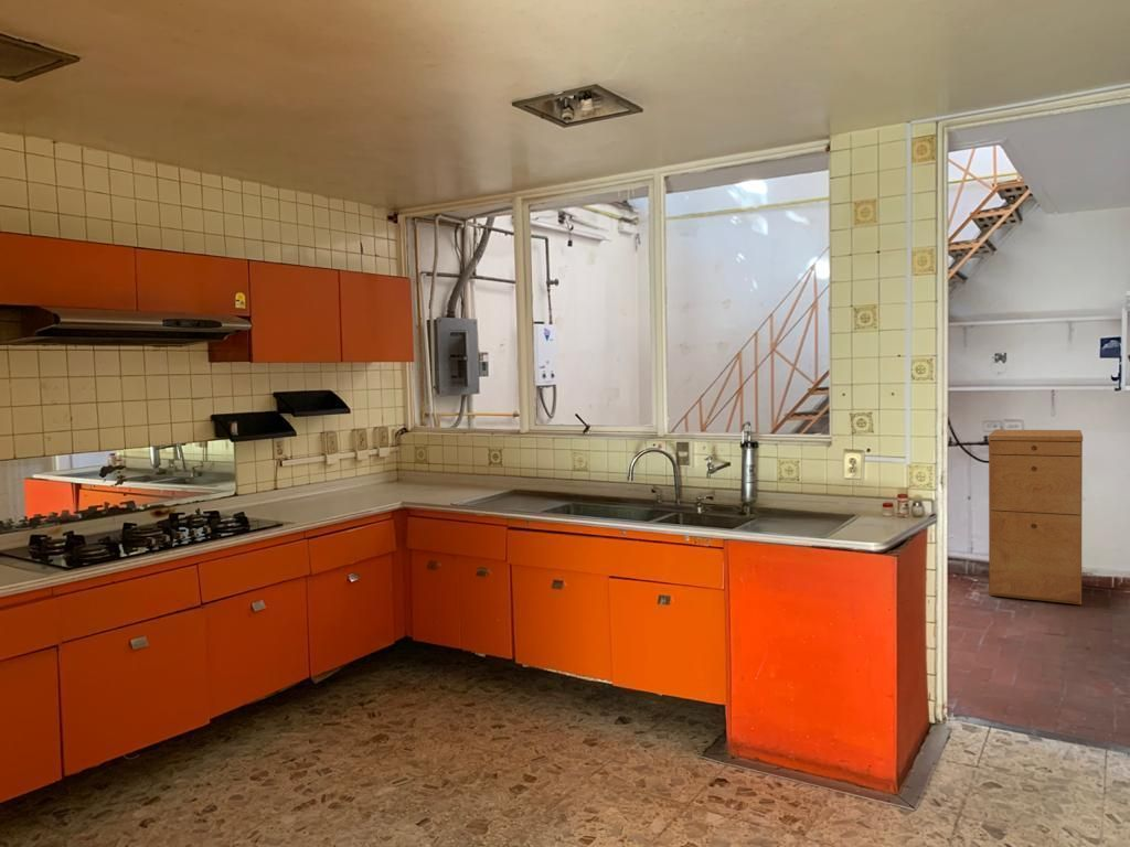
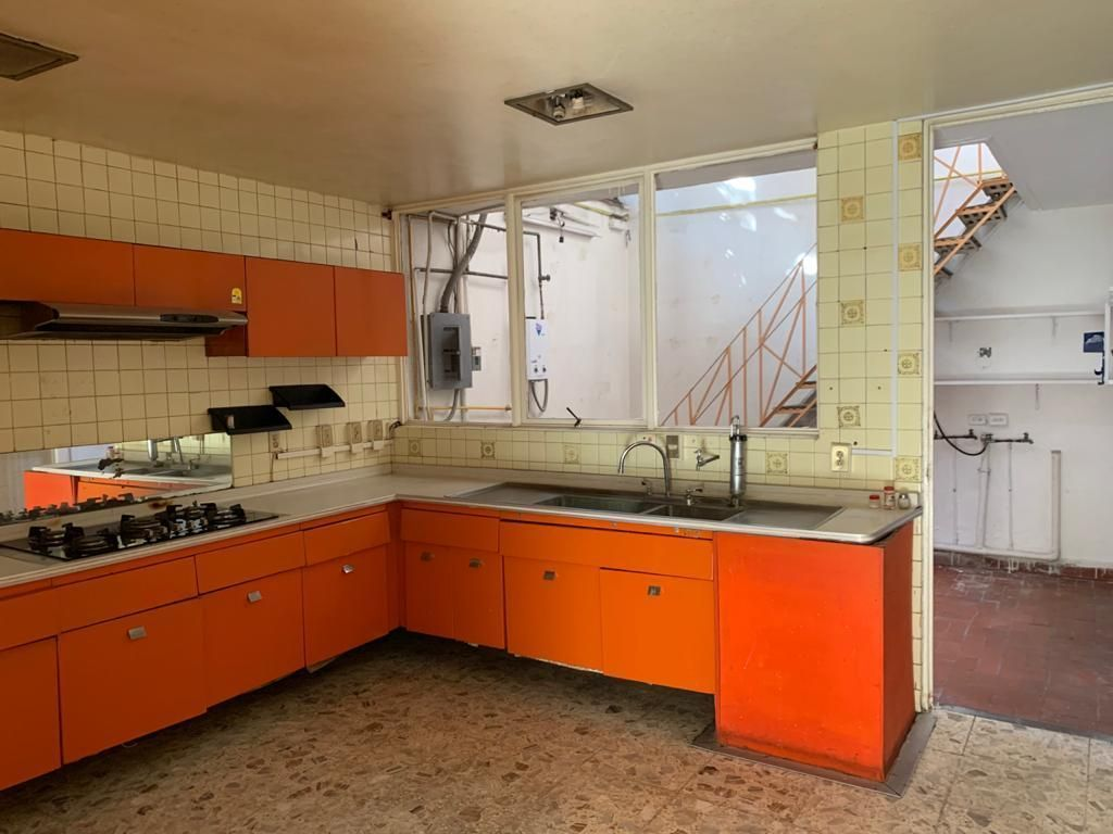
- filing cabinet (1035, 511)
